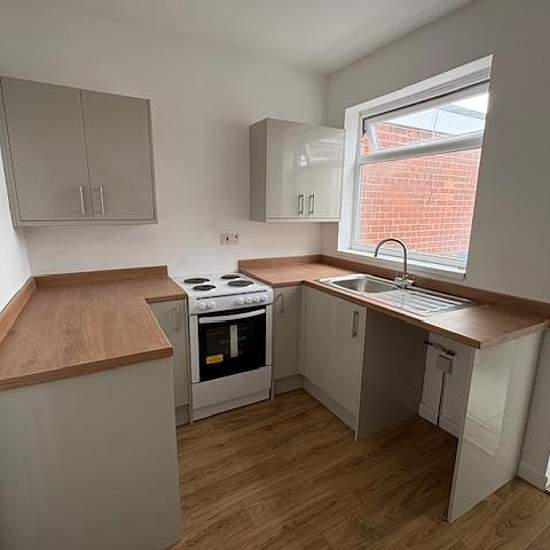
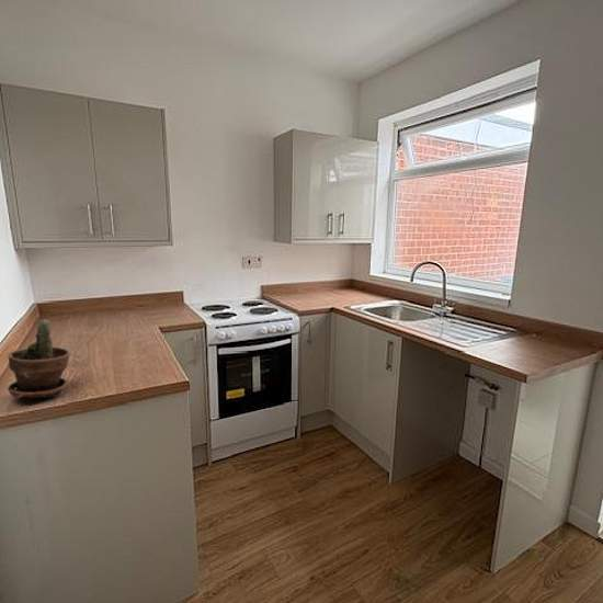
+ potted plant (37, 356)
